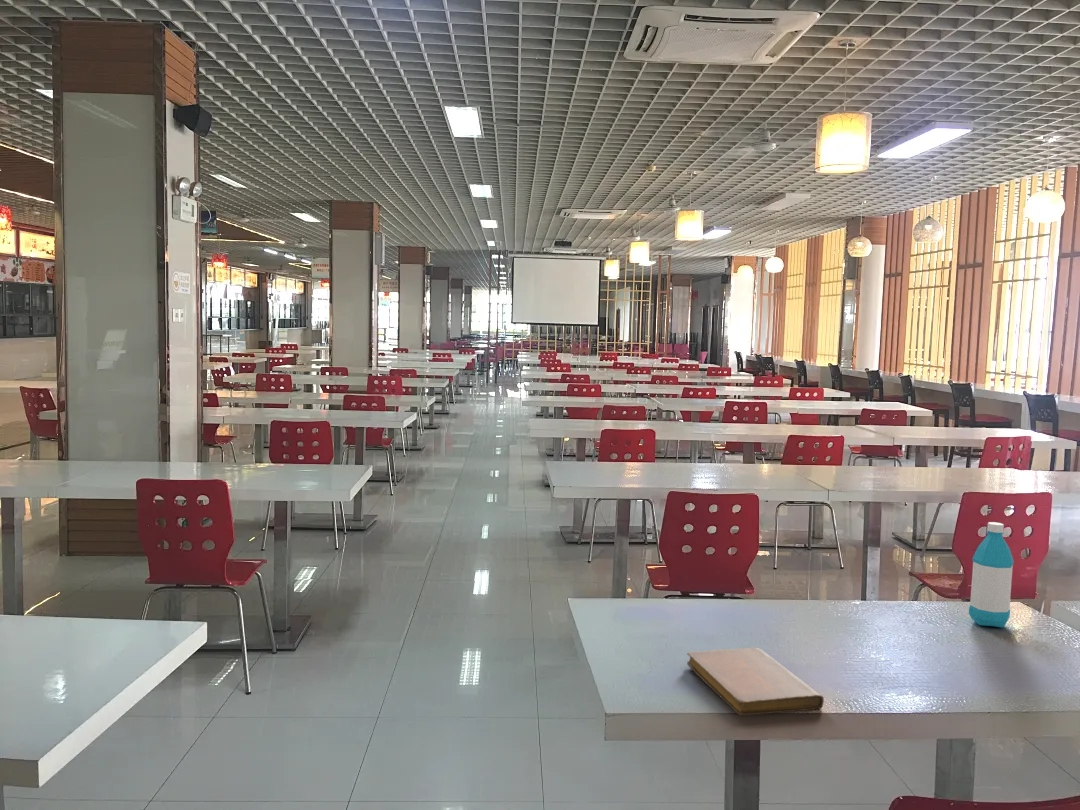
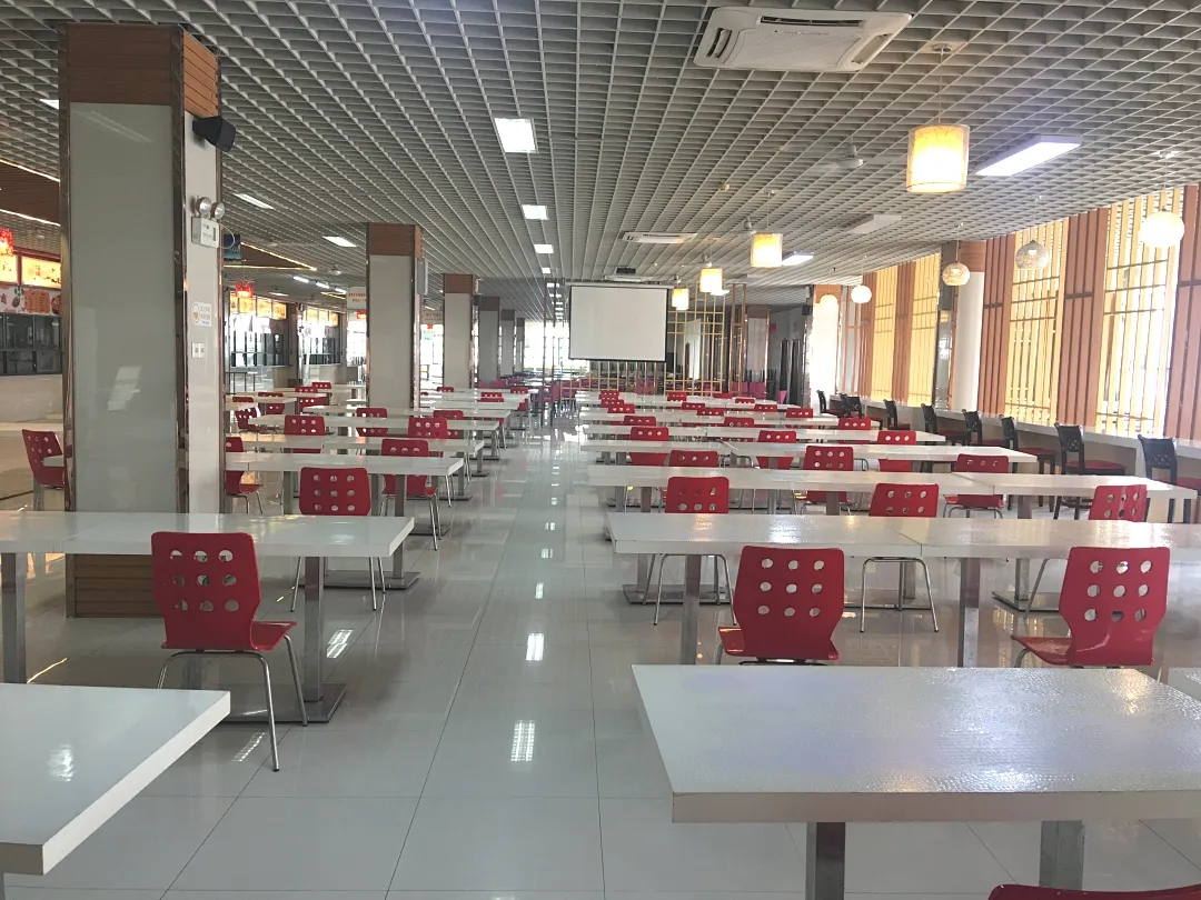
- water bottle (992, 573)
- notebook (750, 678)
